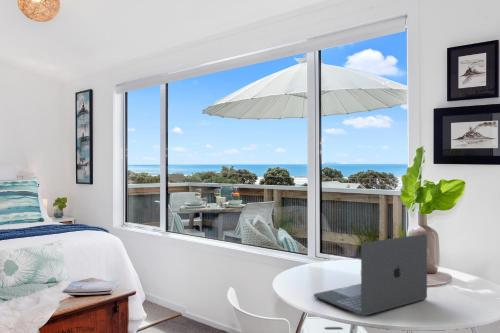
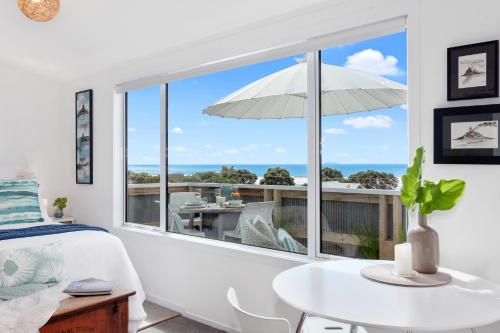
- laptop (369, 265)
